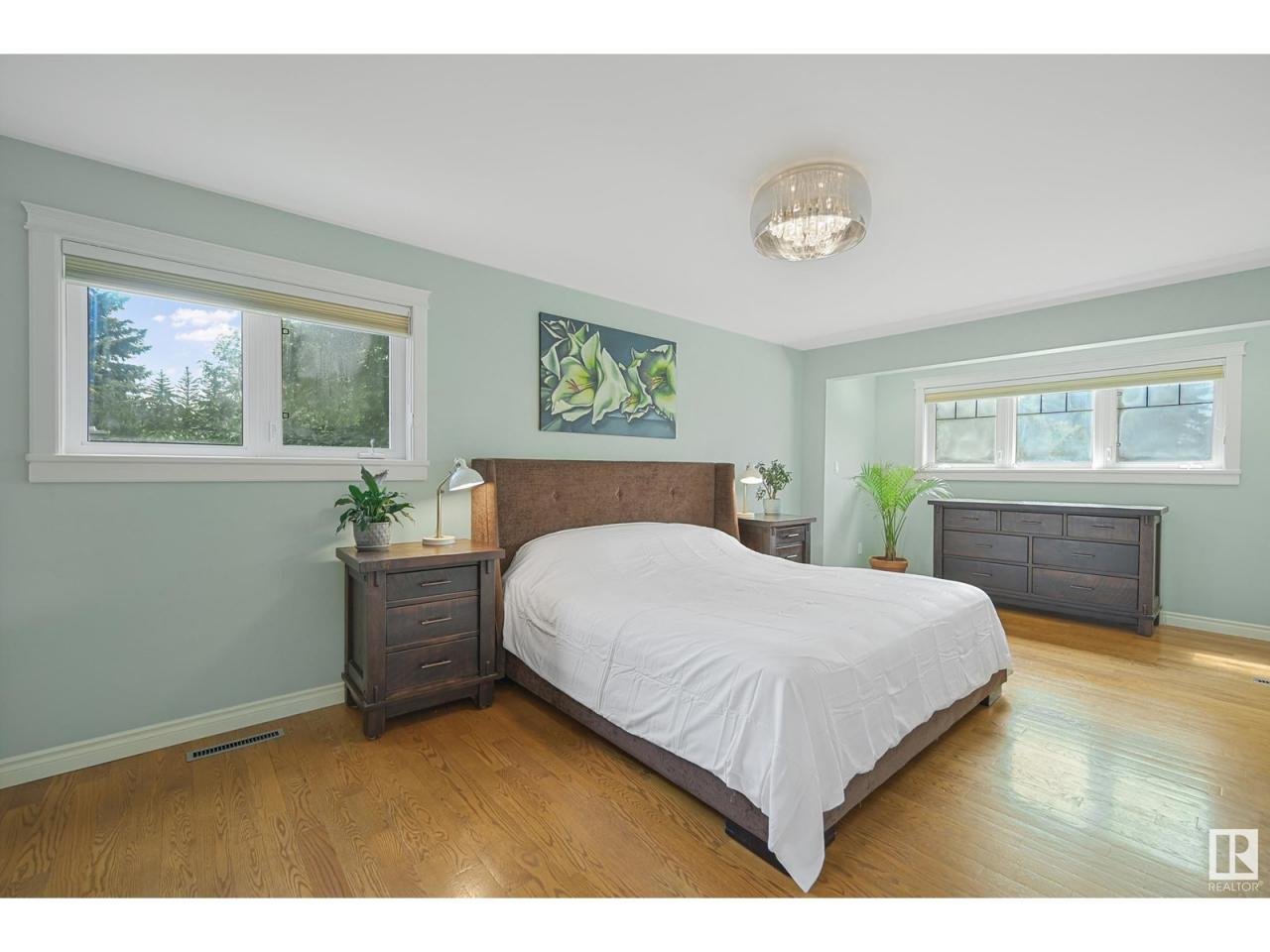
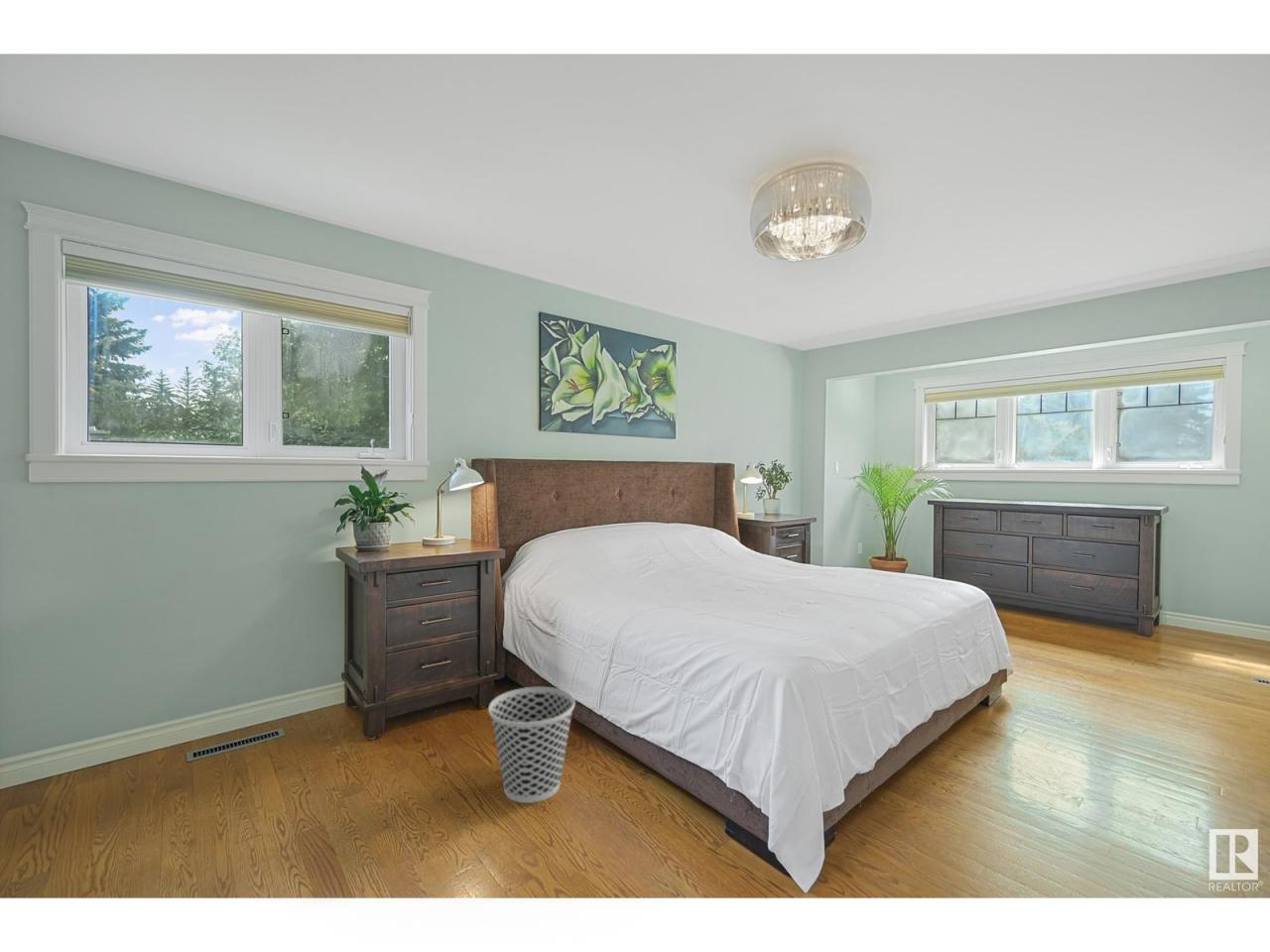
+ wastebasket (532, 745)
